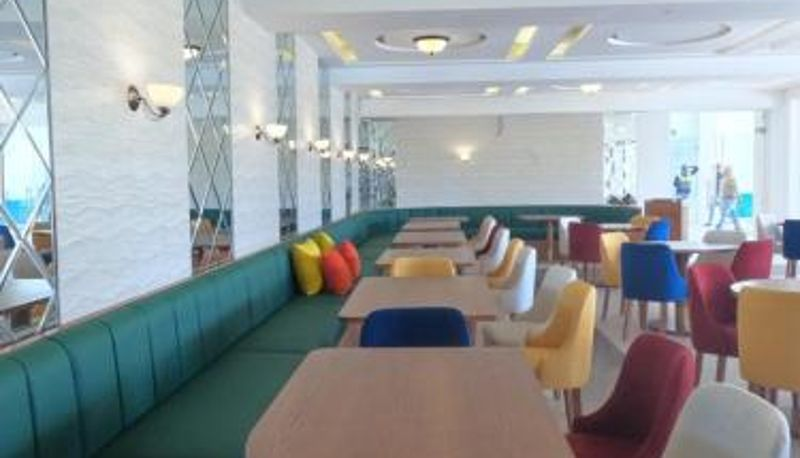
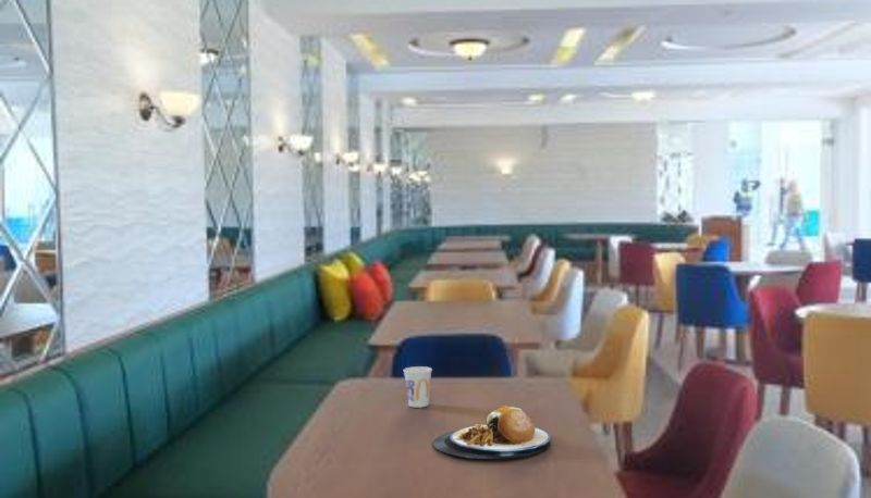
+ plate (491, 426)
+ cup (418, 387)
